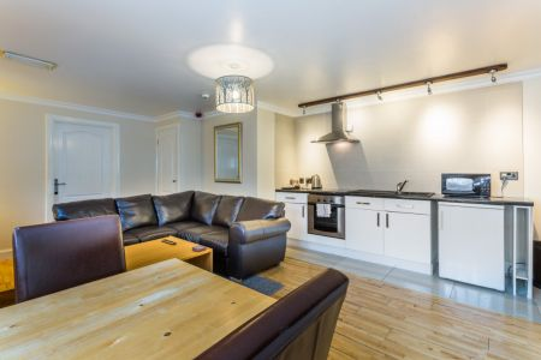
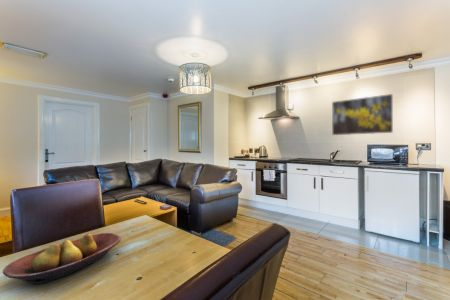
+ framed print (360, 116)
+ fruit bowl (71, 251)
